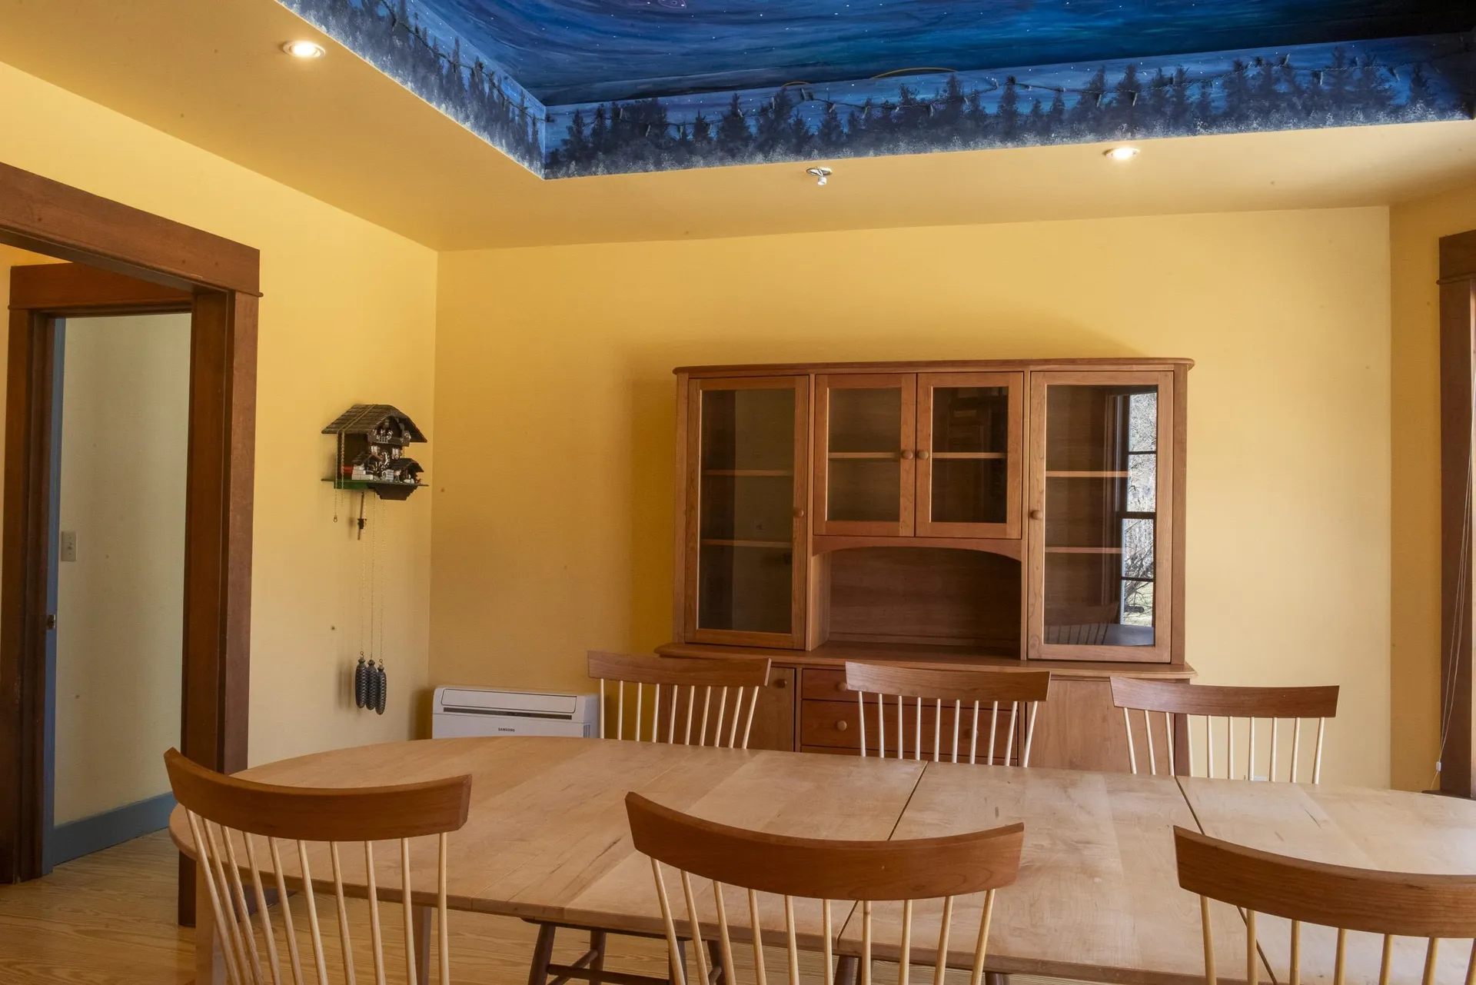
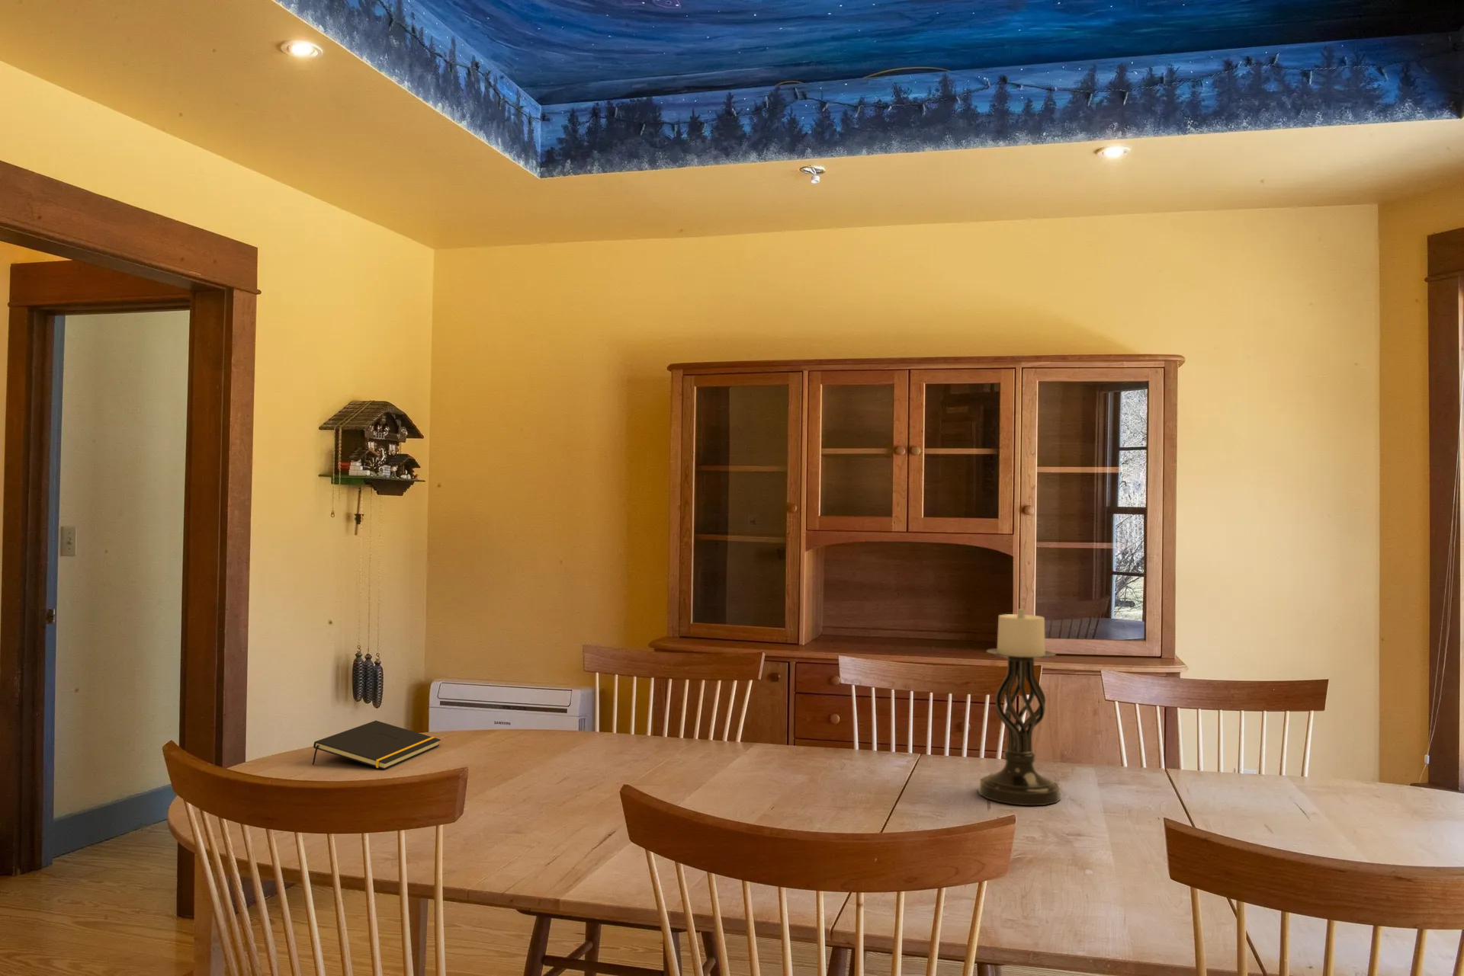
+ notepad (379, 743)
+ candle holder (1023, 699)
